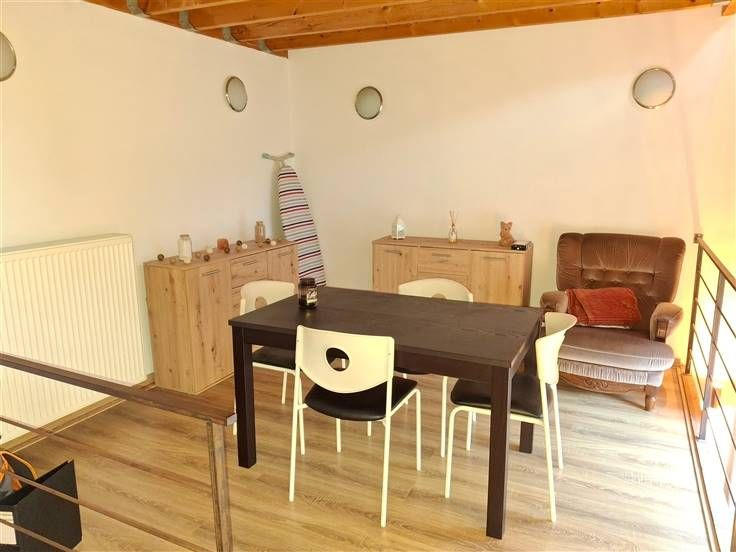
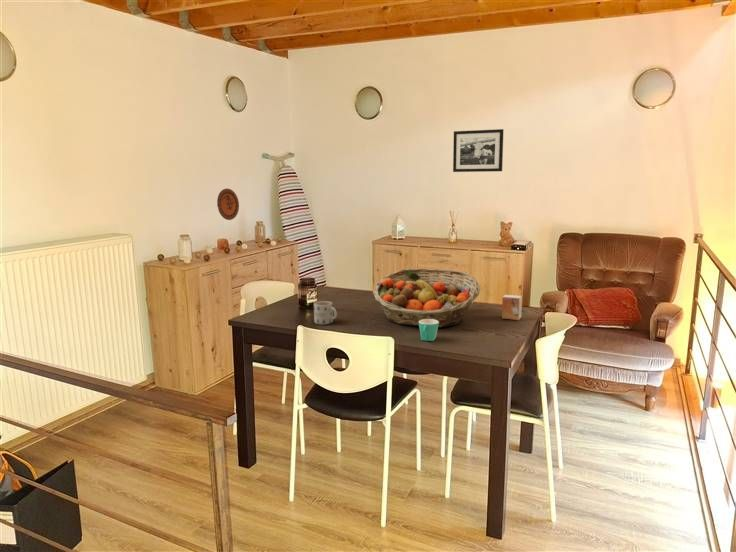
+ small box (511, 307)
+ mug (427, 331)
+ picture frame (477, 151)
+ fruit basket (425, 296)
+ decorative plate (227, 204)
+ mug (326, 313)
